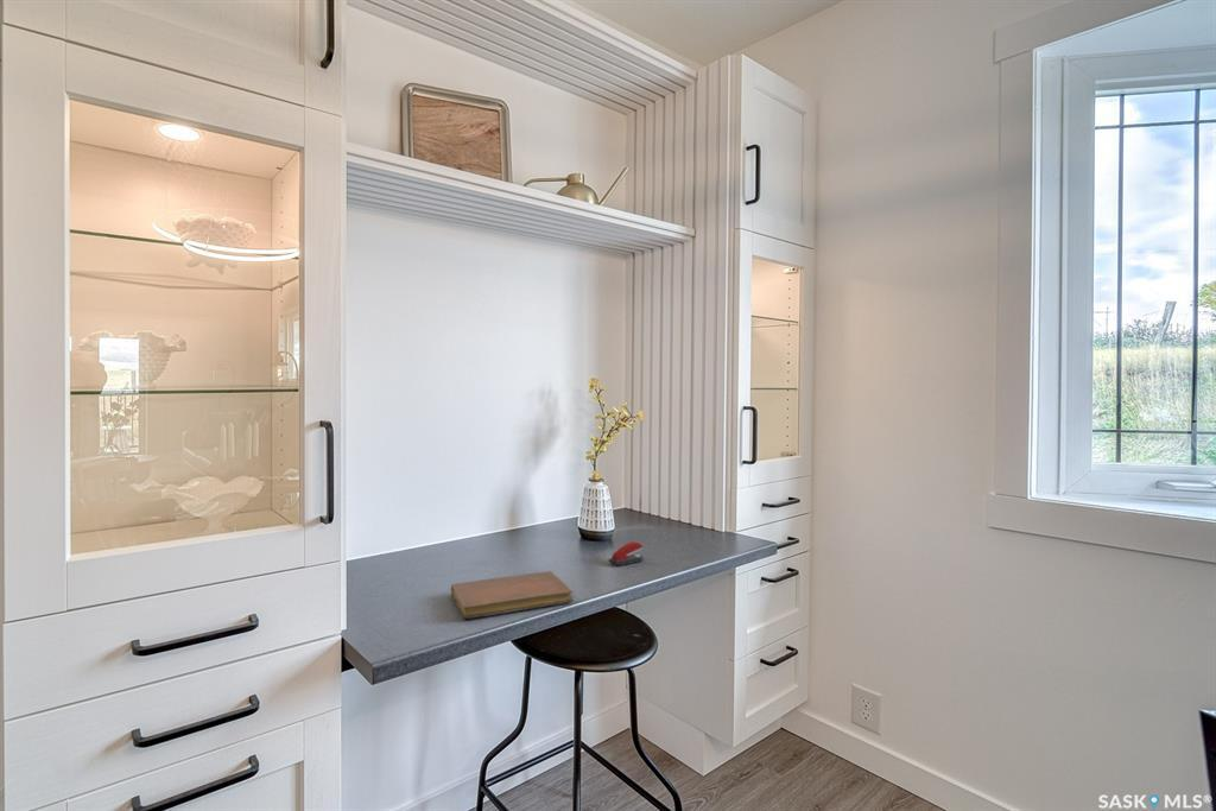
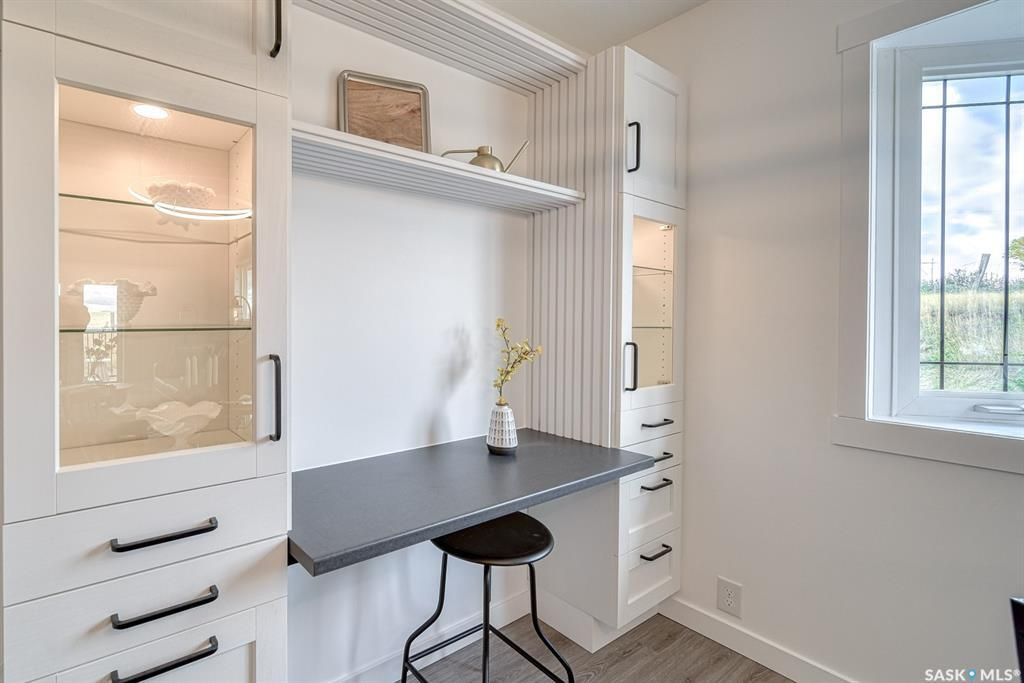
- notebook (511, 591)
- stapler (627, 552)
